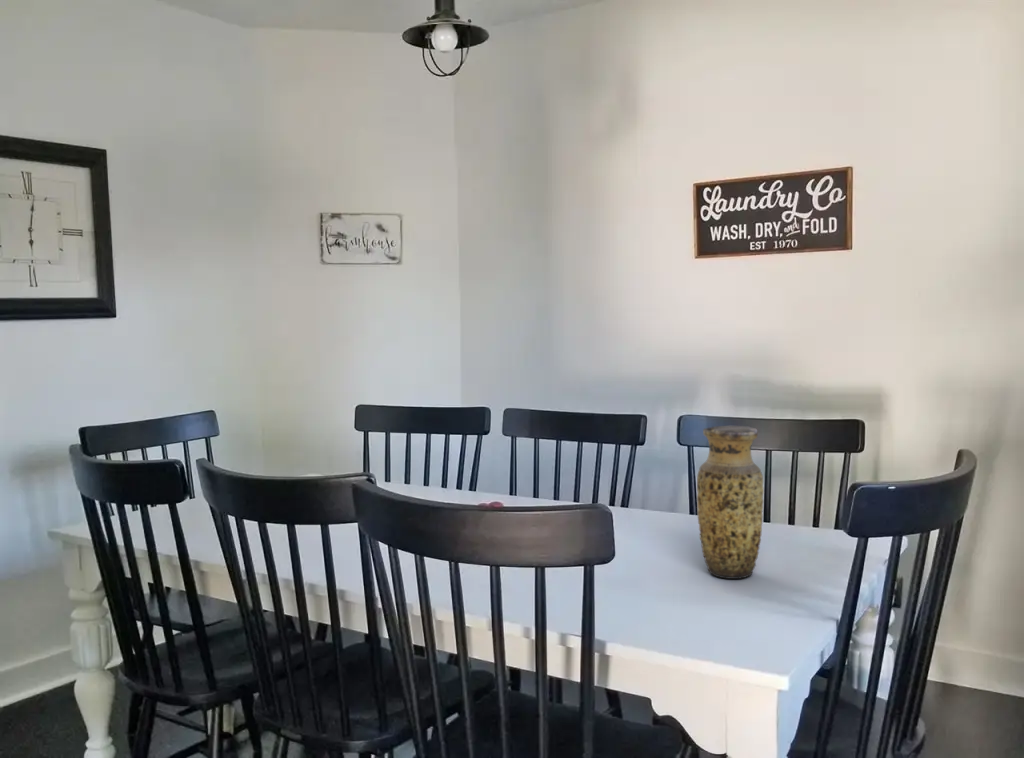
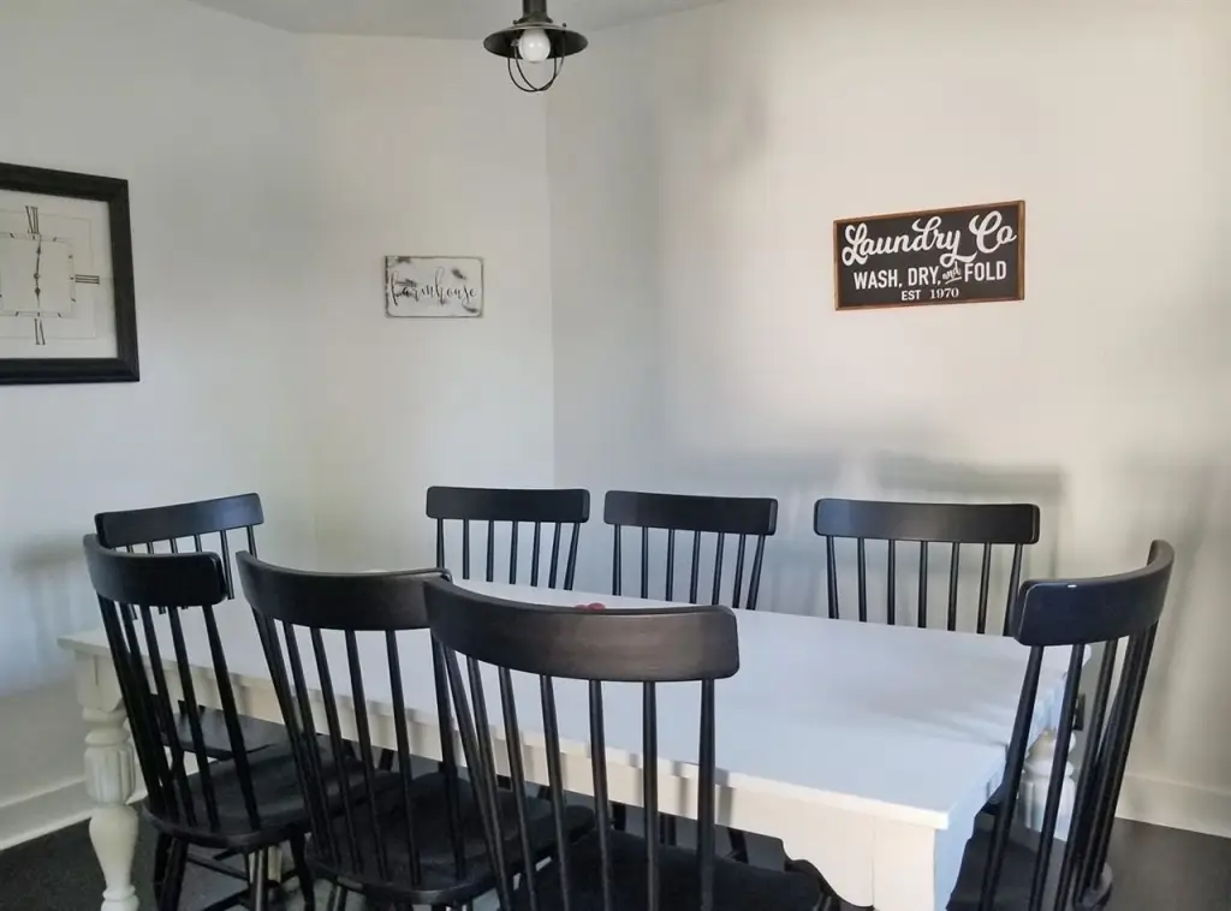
- vase (729, 501)
